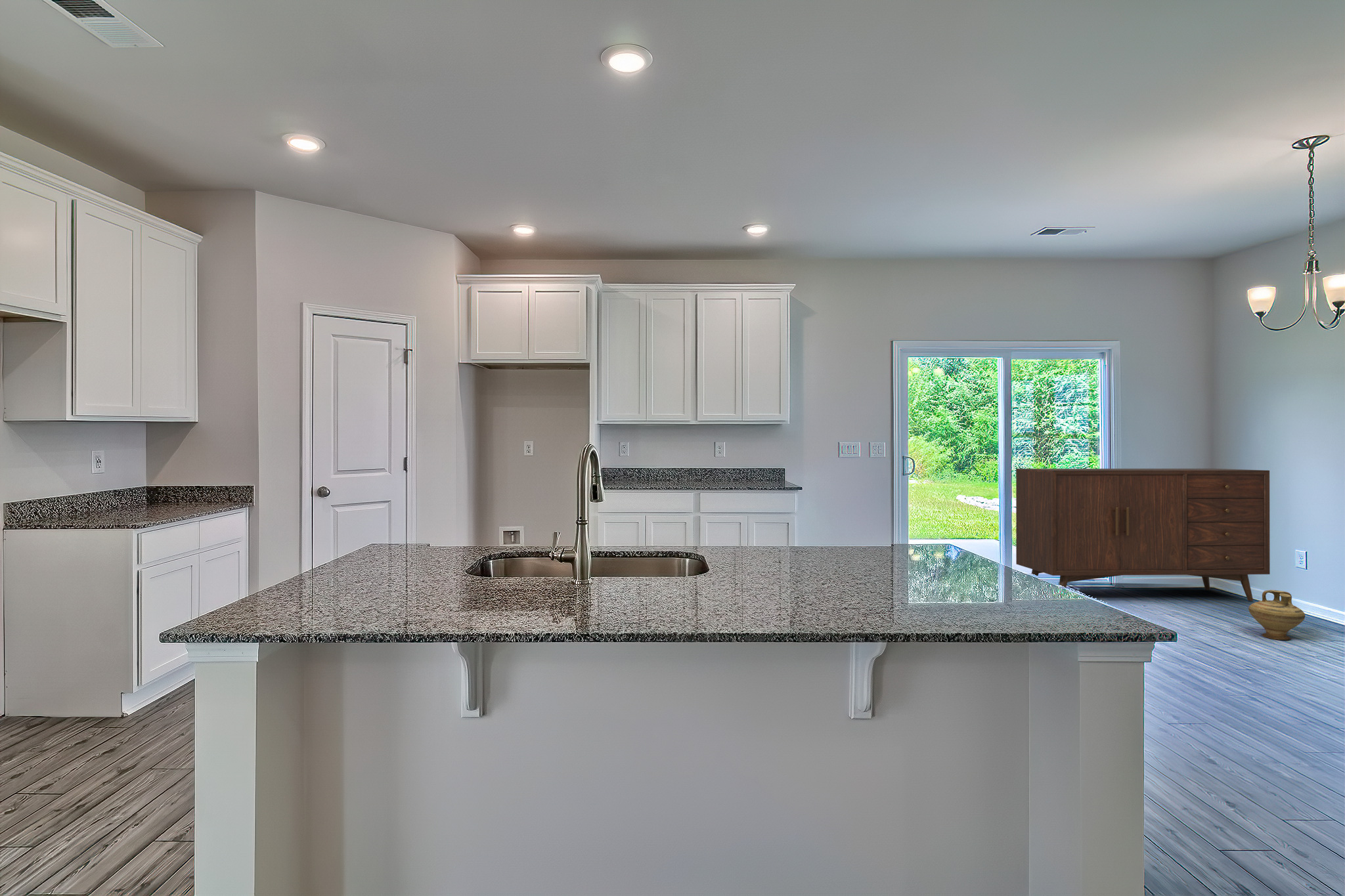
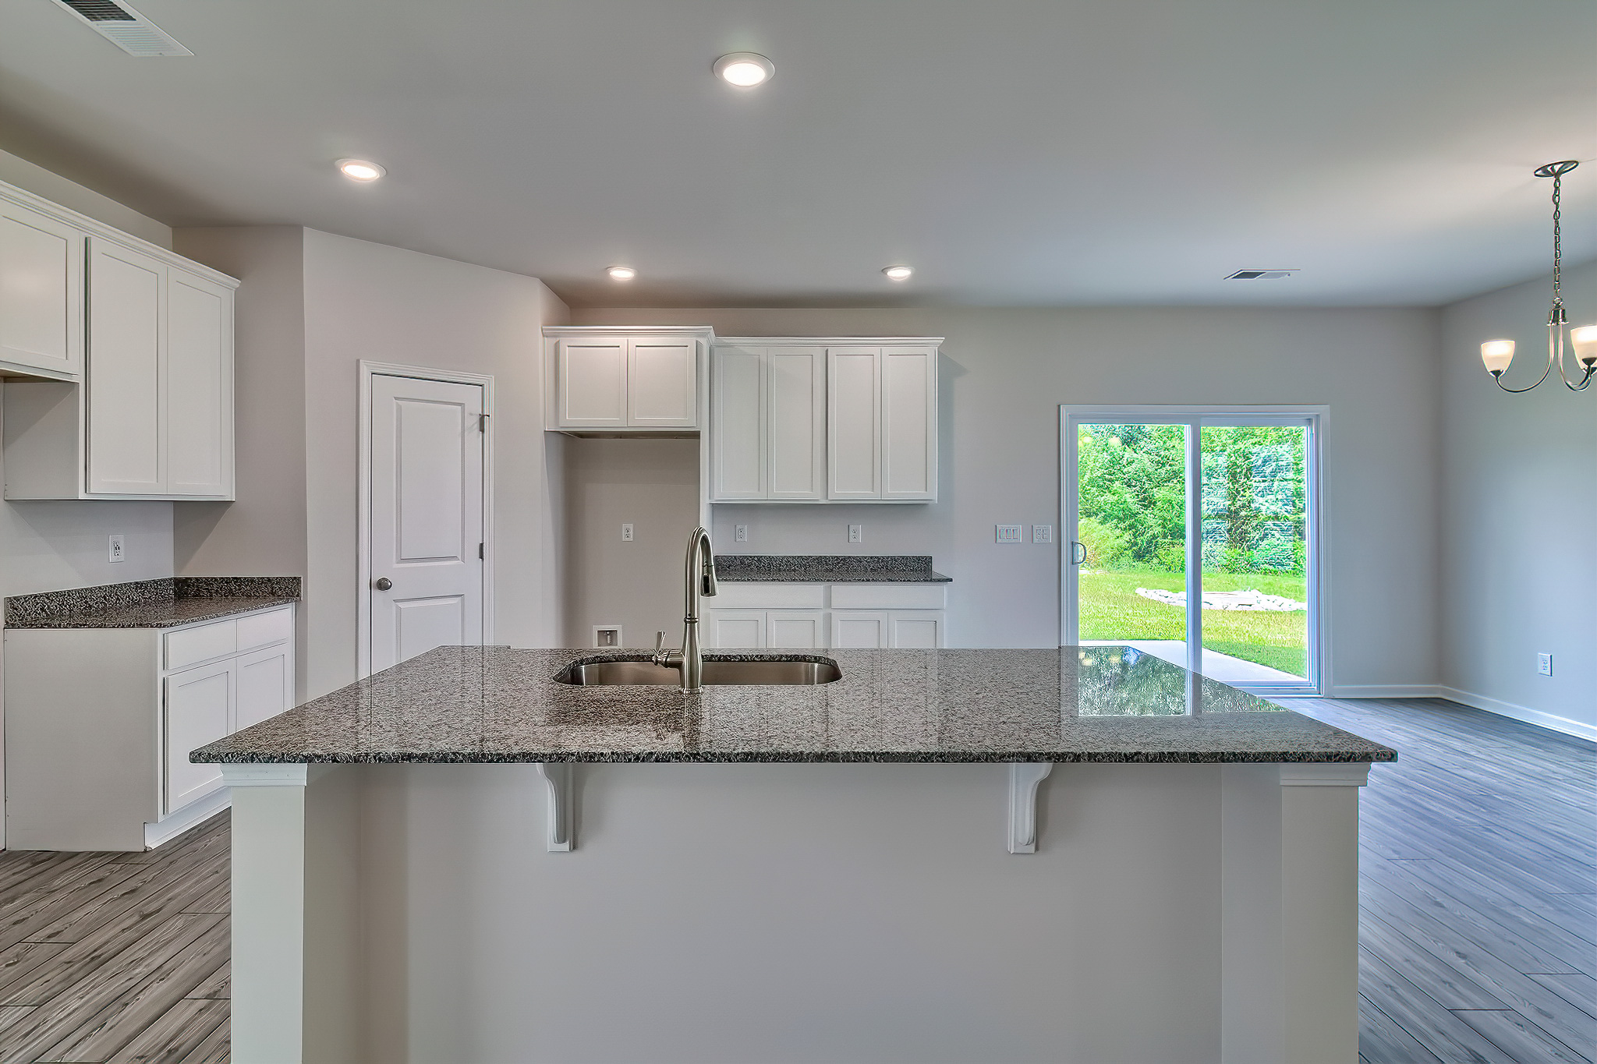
- cabinet (1138, 532)
- ceramic jug (1276, 614)
